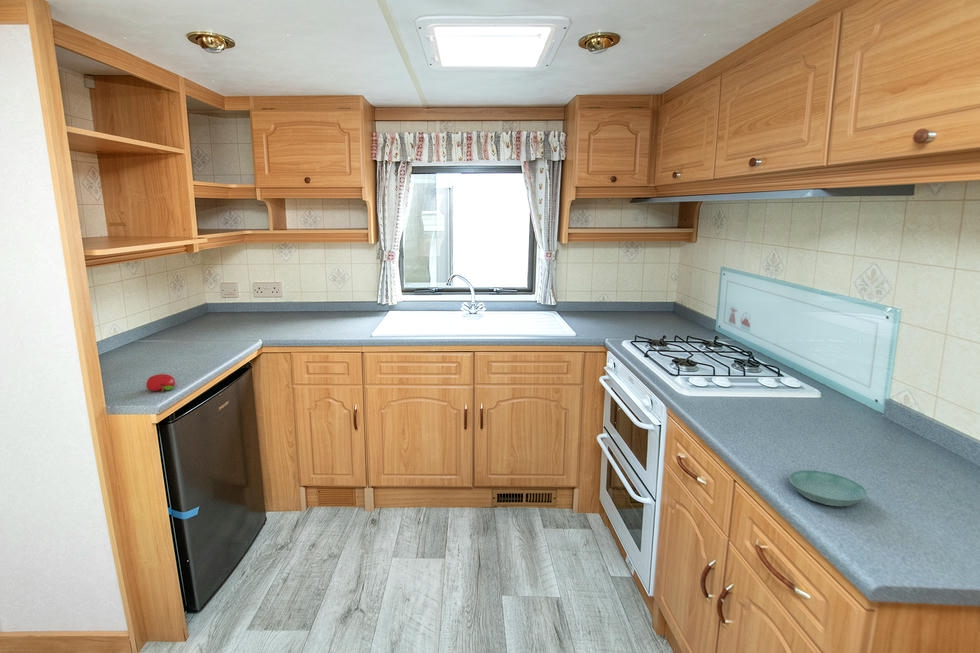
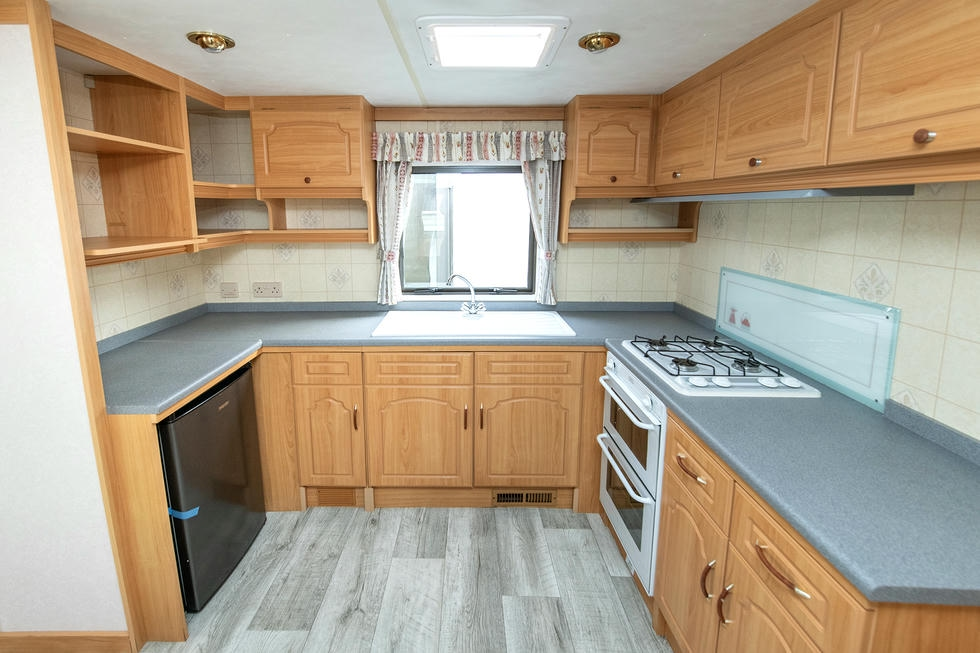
- fruit (160, 382)
- saucer (826, 489)
